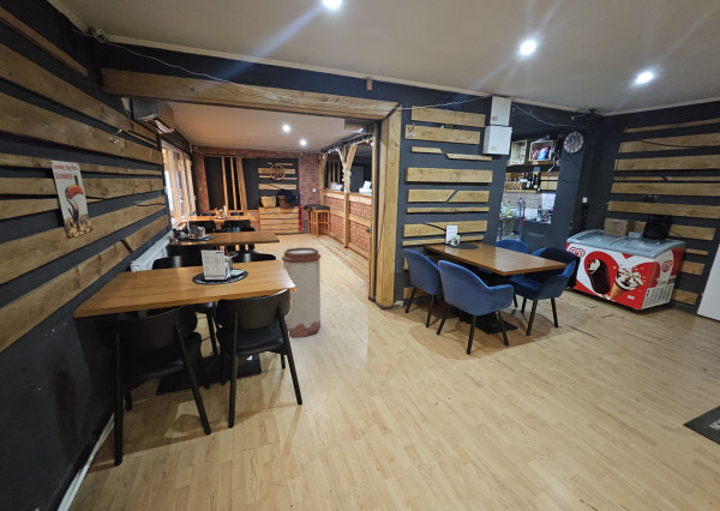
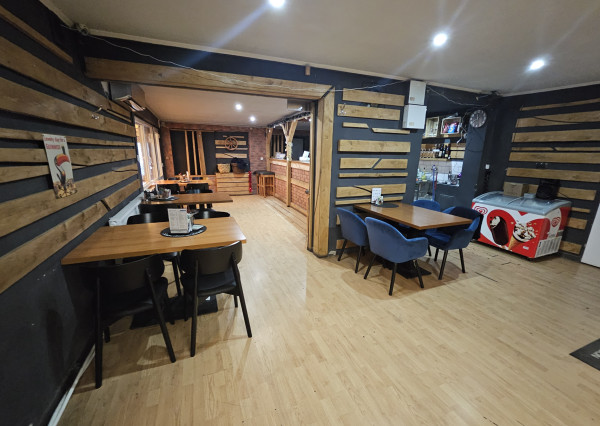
- trash can (302, 290)
